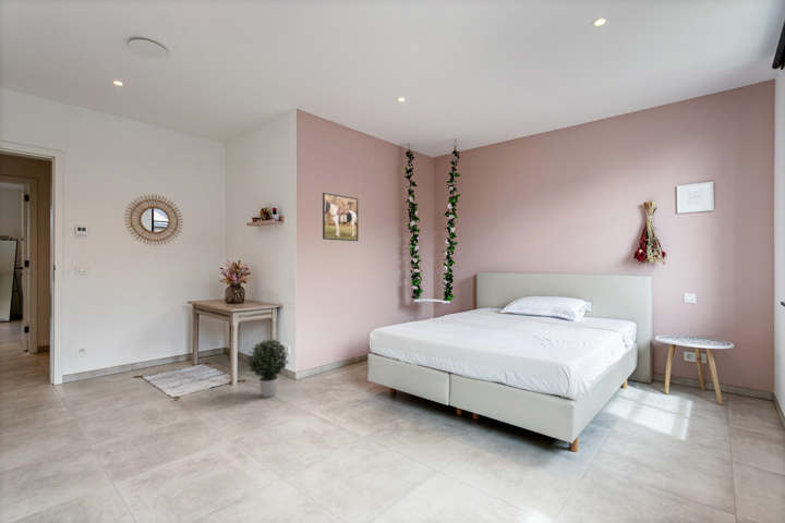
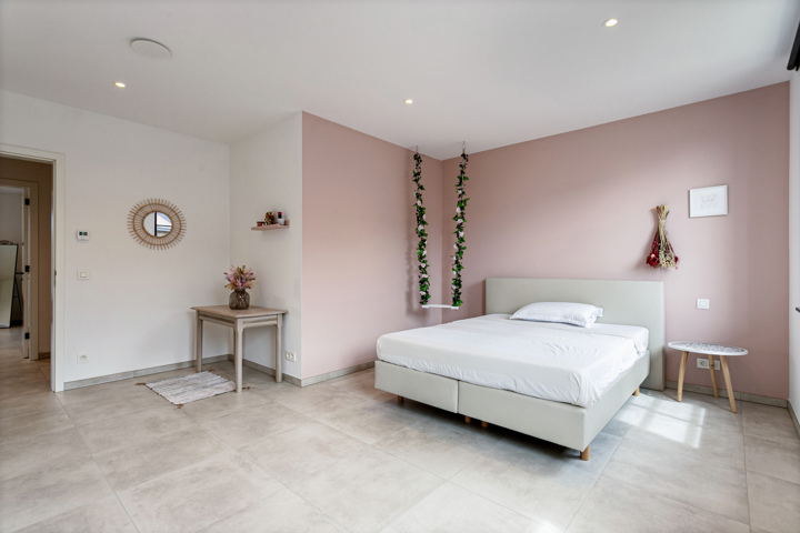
- potted plant (268, 367)
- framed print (340, 218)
